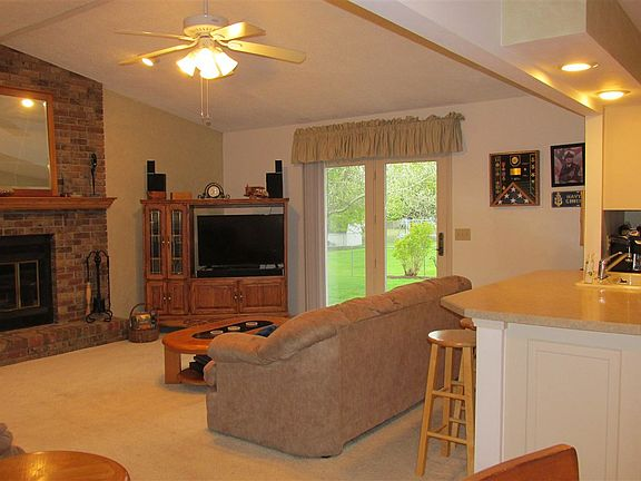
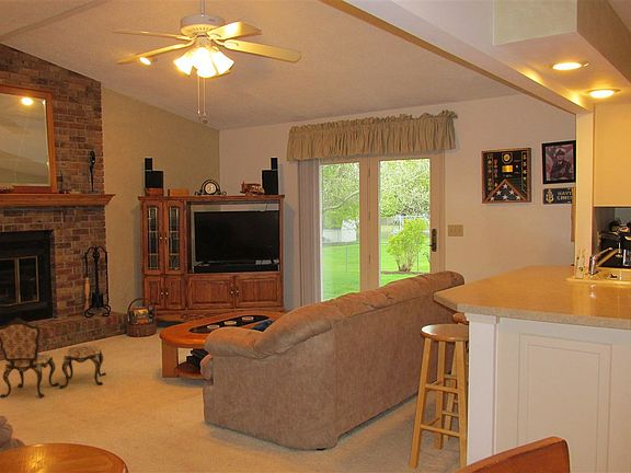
+ armchair (50, 355)
